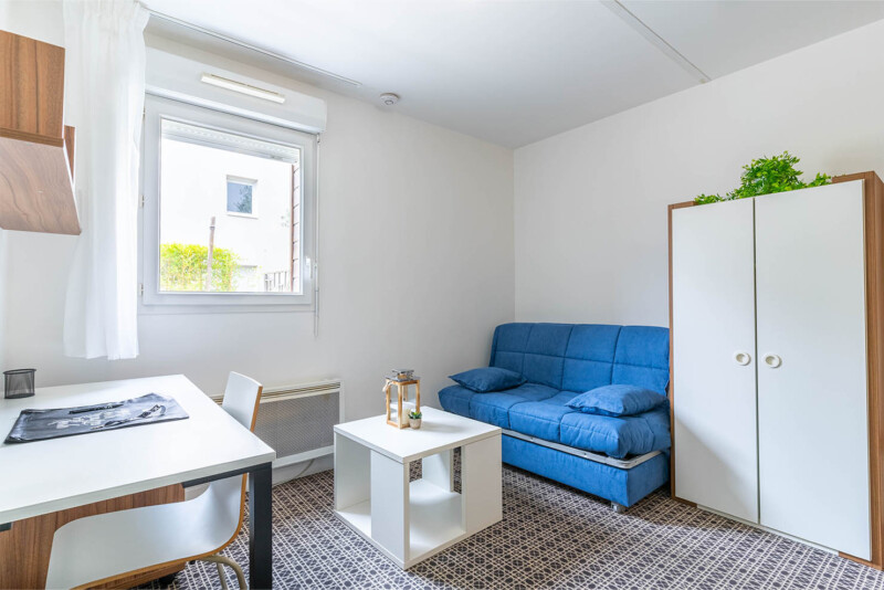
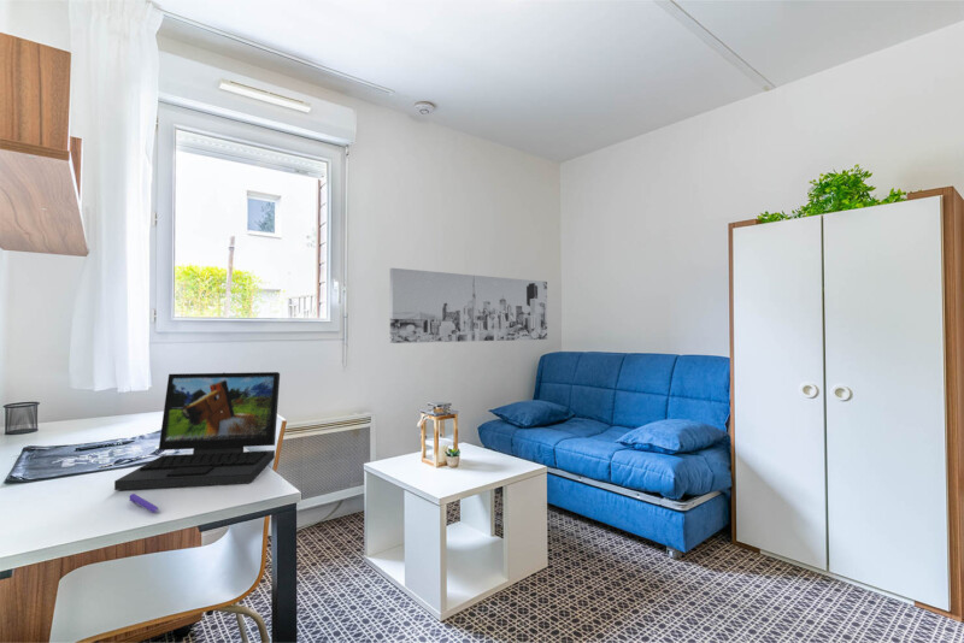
+ wall art (478, 308)
+ pen (143, 503)
+ laptop (207, 421)
